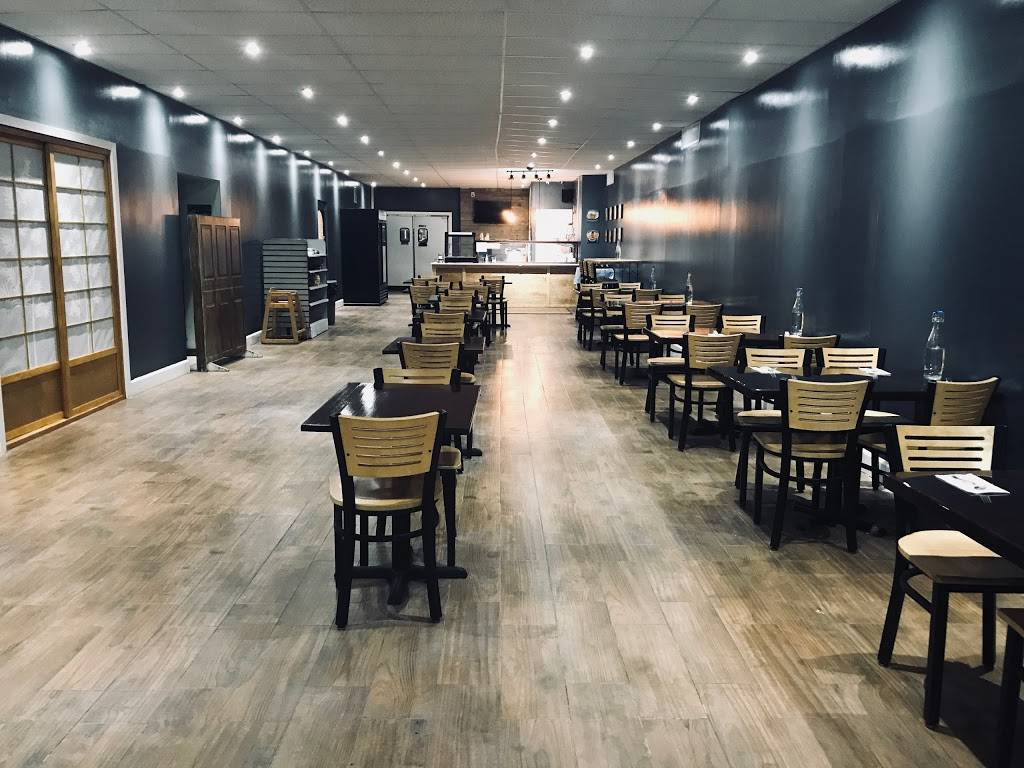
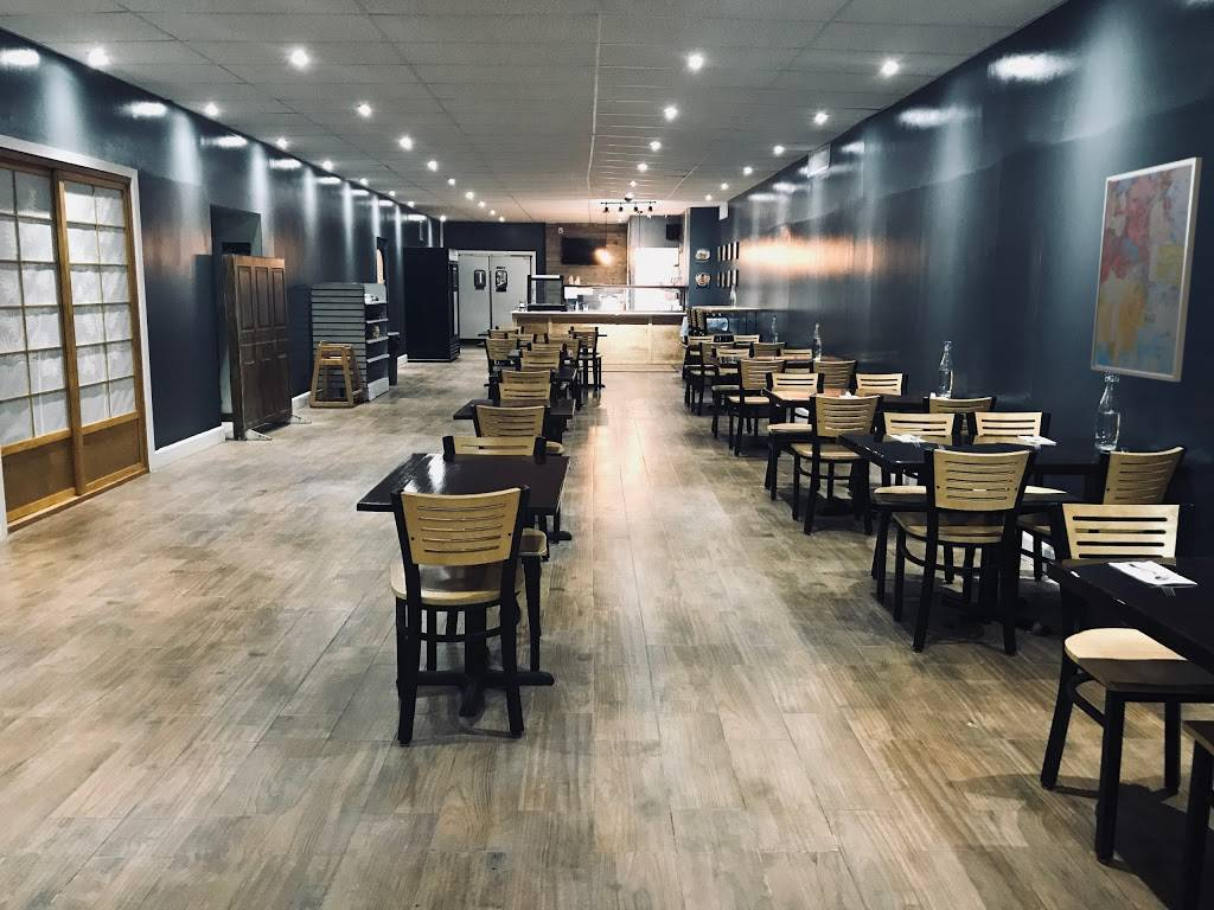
+ wall art (1140, 273)
